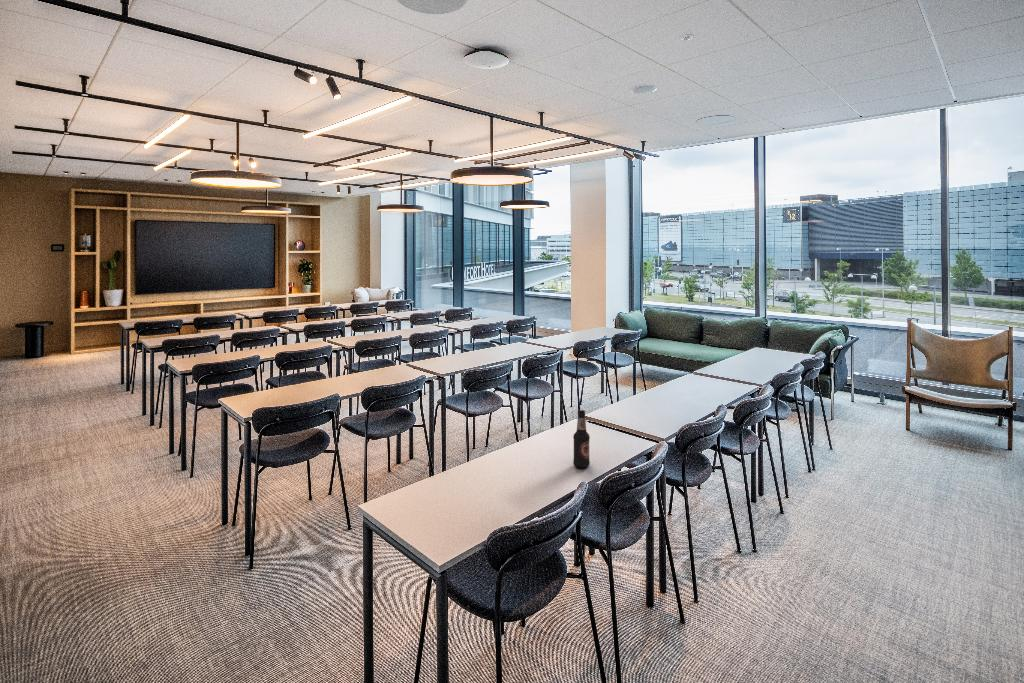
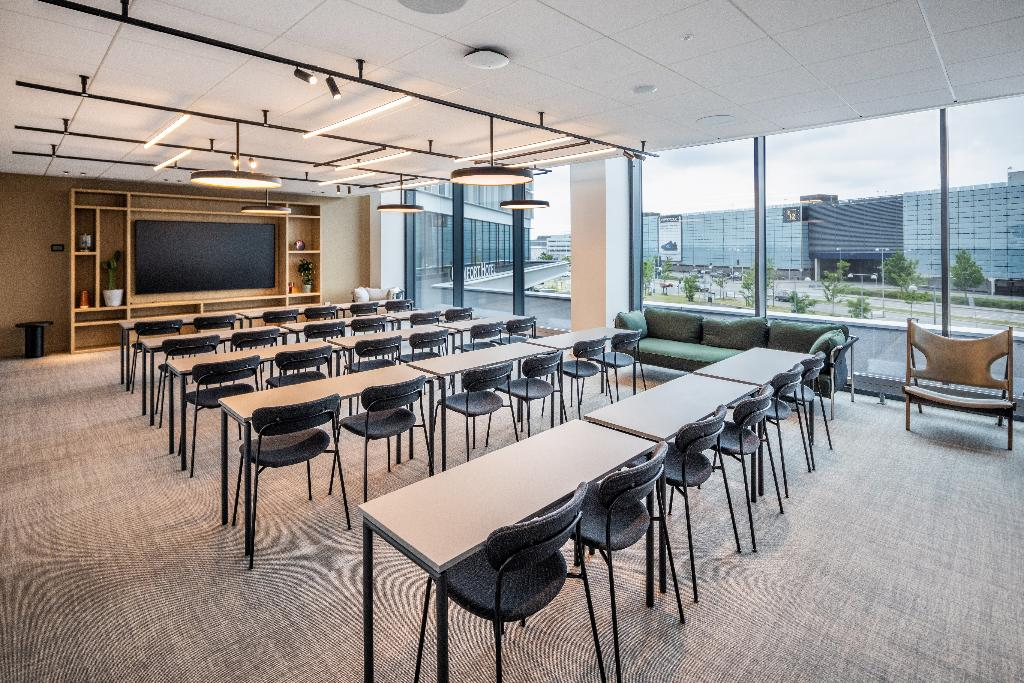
- bottle (581, 438)
